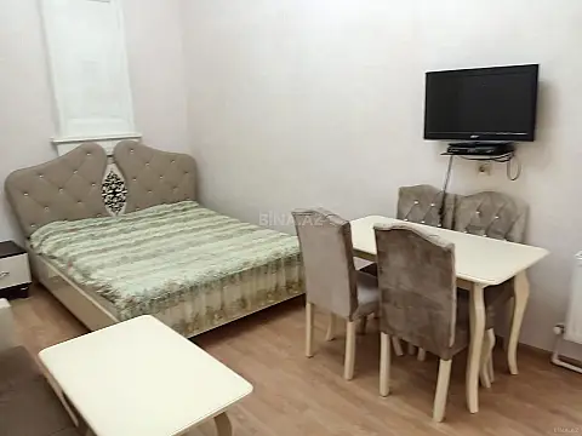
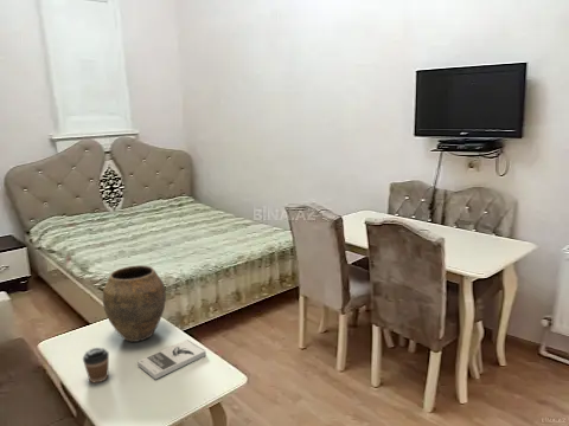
+ vase (135, 303)
+ coffee cup (96, 363)
+ book (172, 357)
